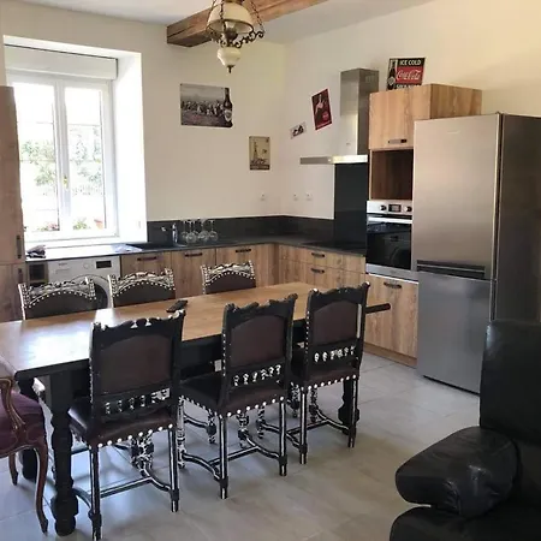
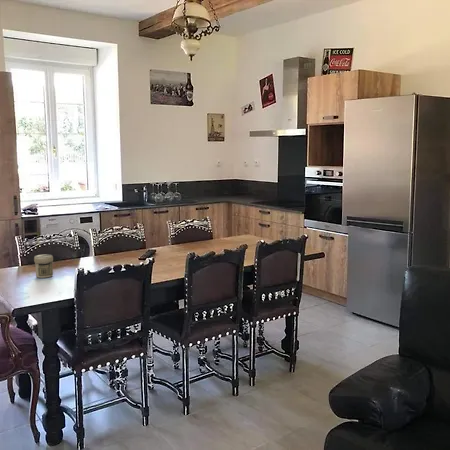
+ jar (43, 265)
